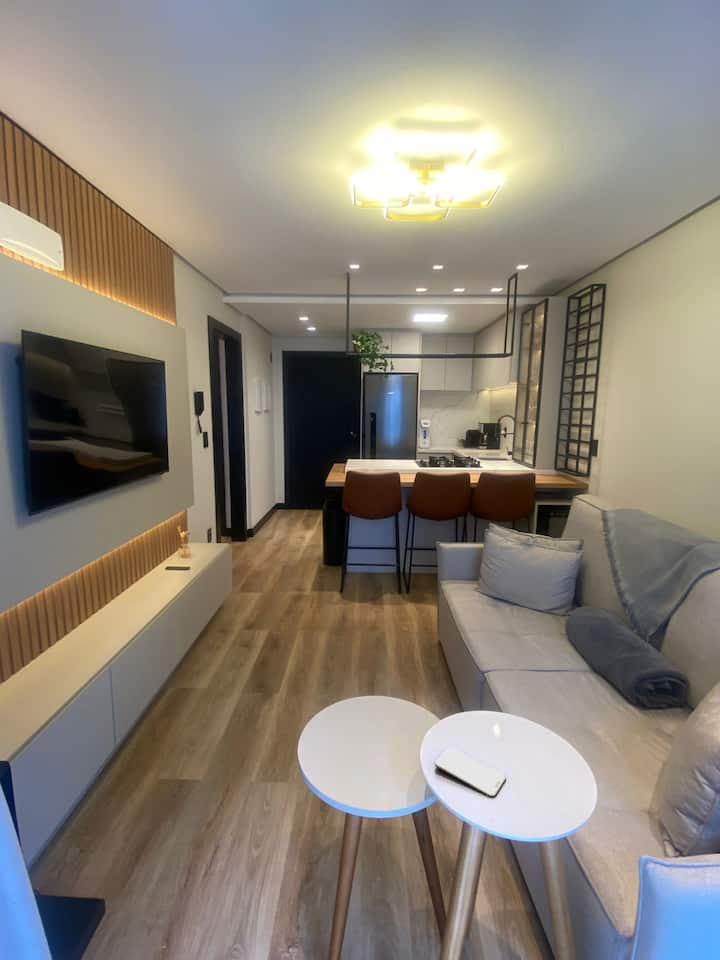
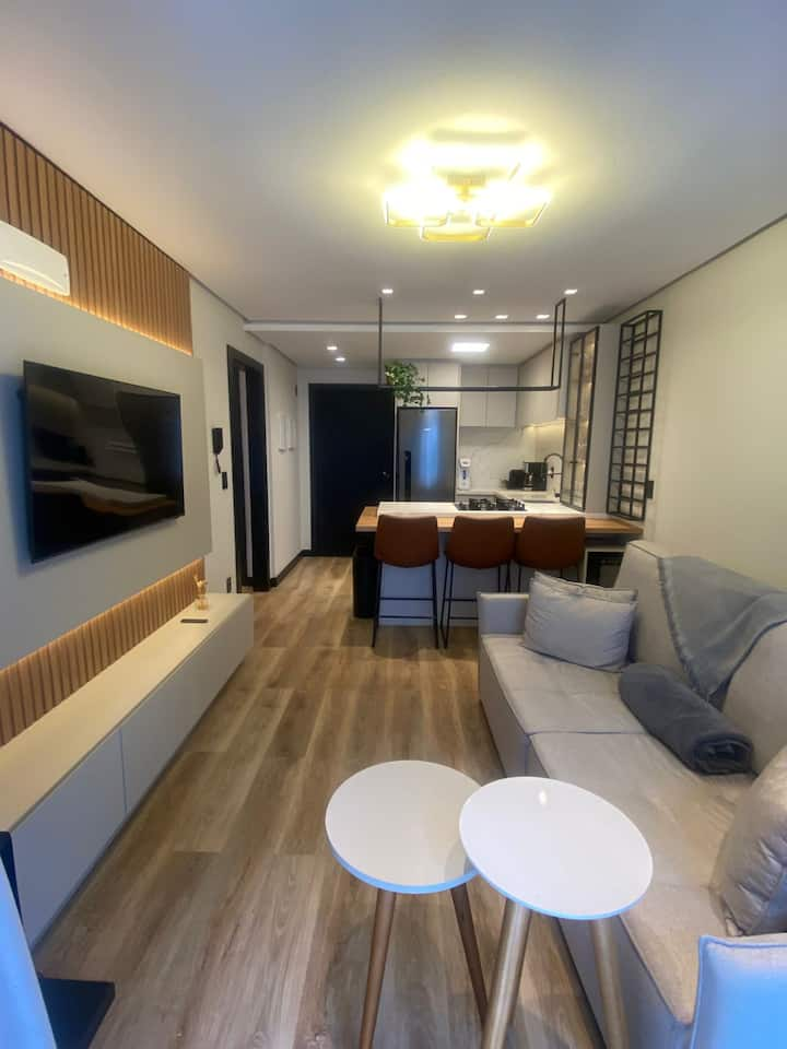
- smartphone (469, 770)
